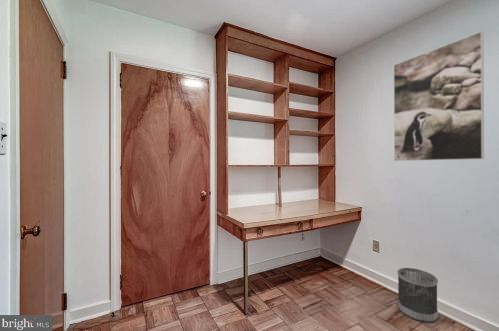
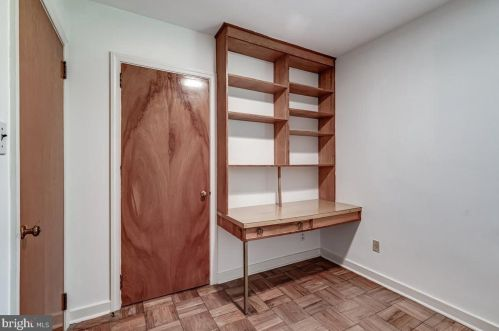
- wastebasket (416, 293)
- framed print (432, 105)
